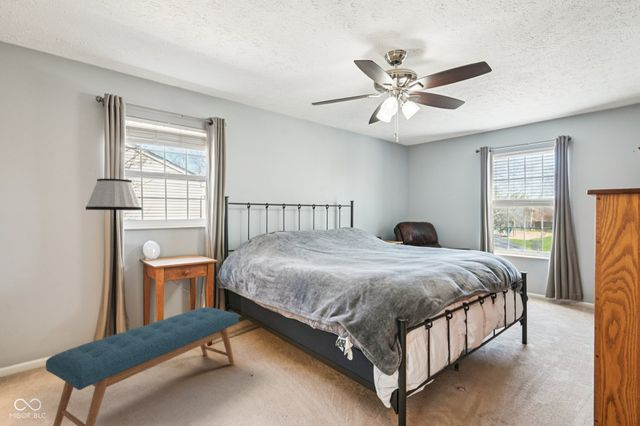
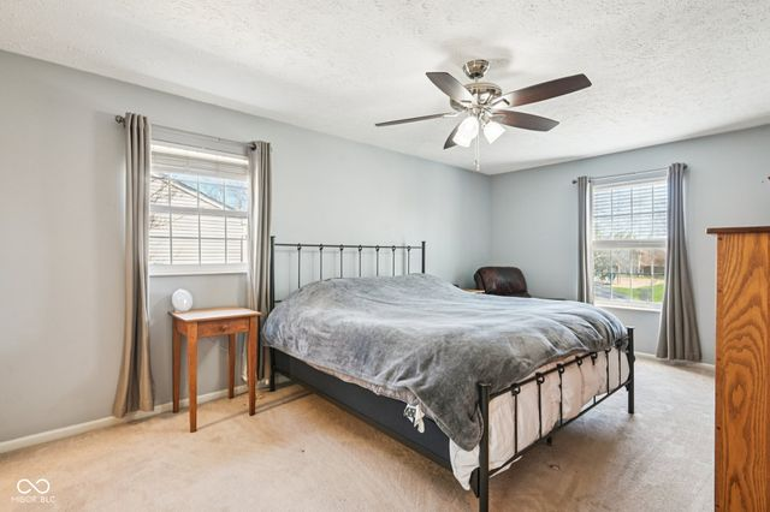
- floor lamp (115, 270)
- bench (159, 358)
